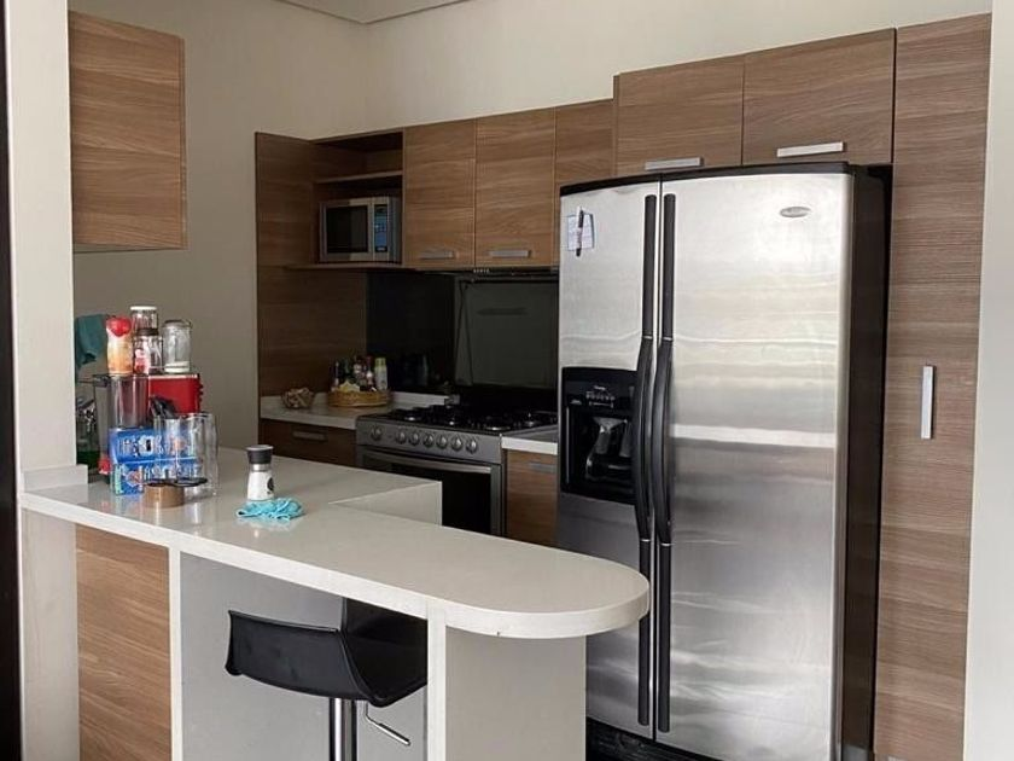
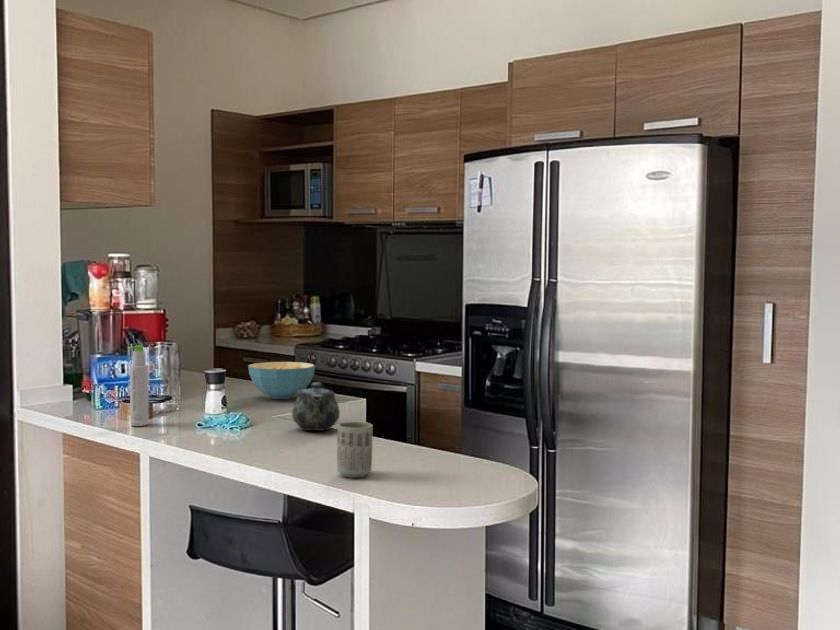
+ bottle (139, 385)
+ chinaware (316, 405)
+ cup (354, 449)
+ cereal bowl (281, 381)
